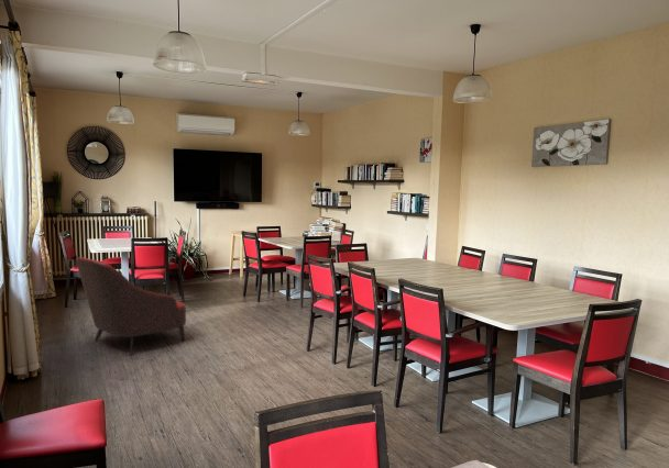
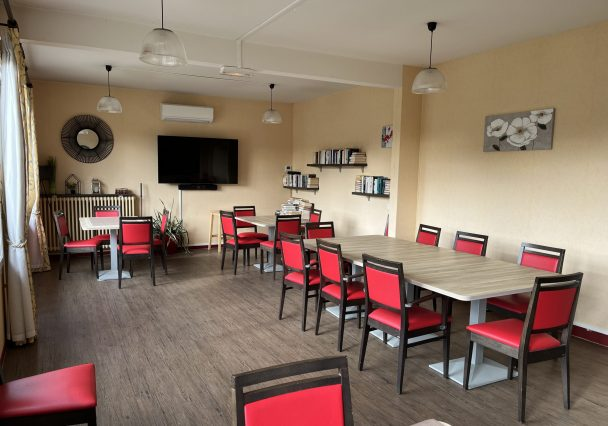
- armchair (130, 299)
